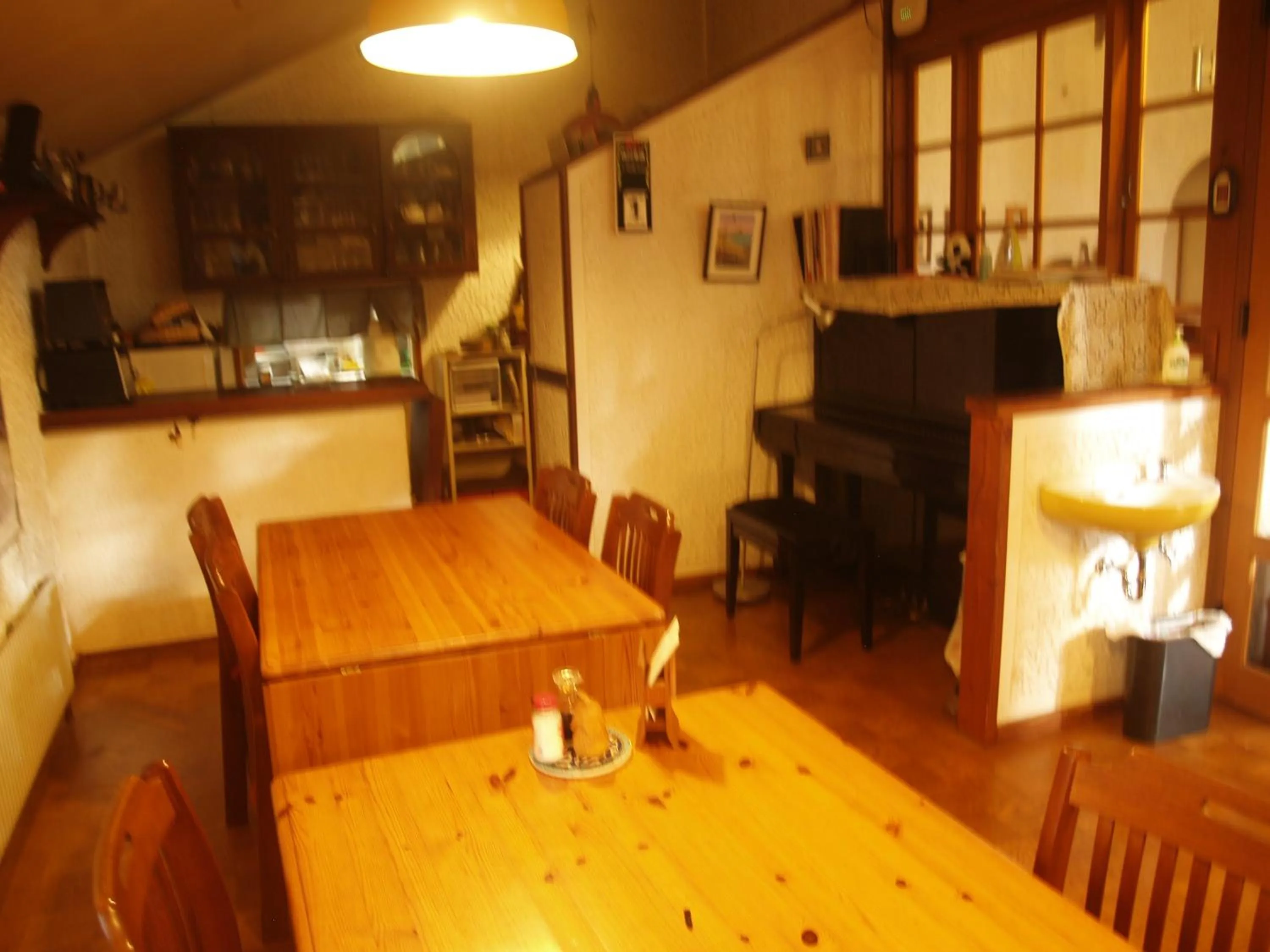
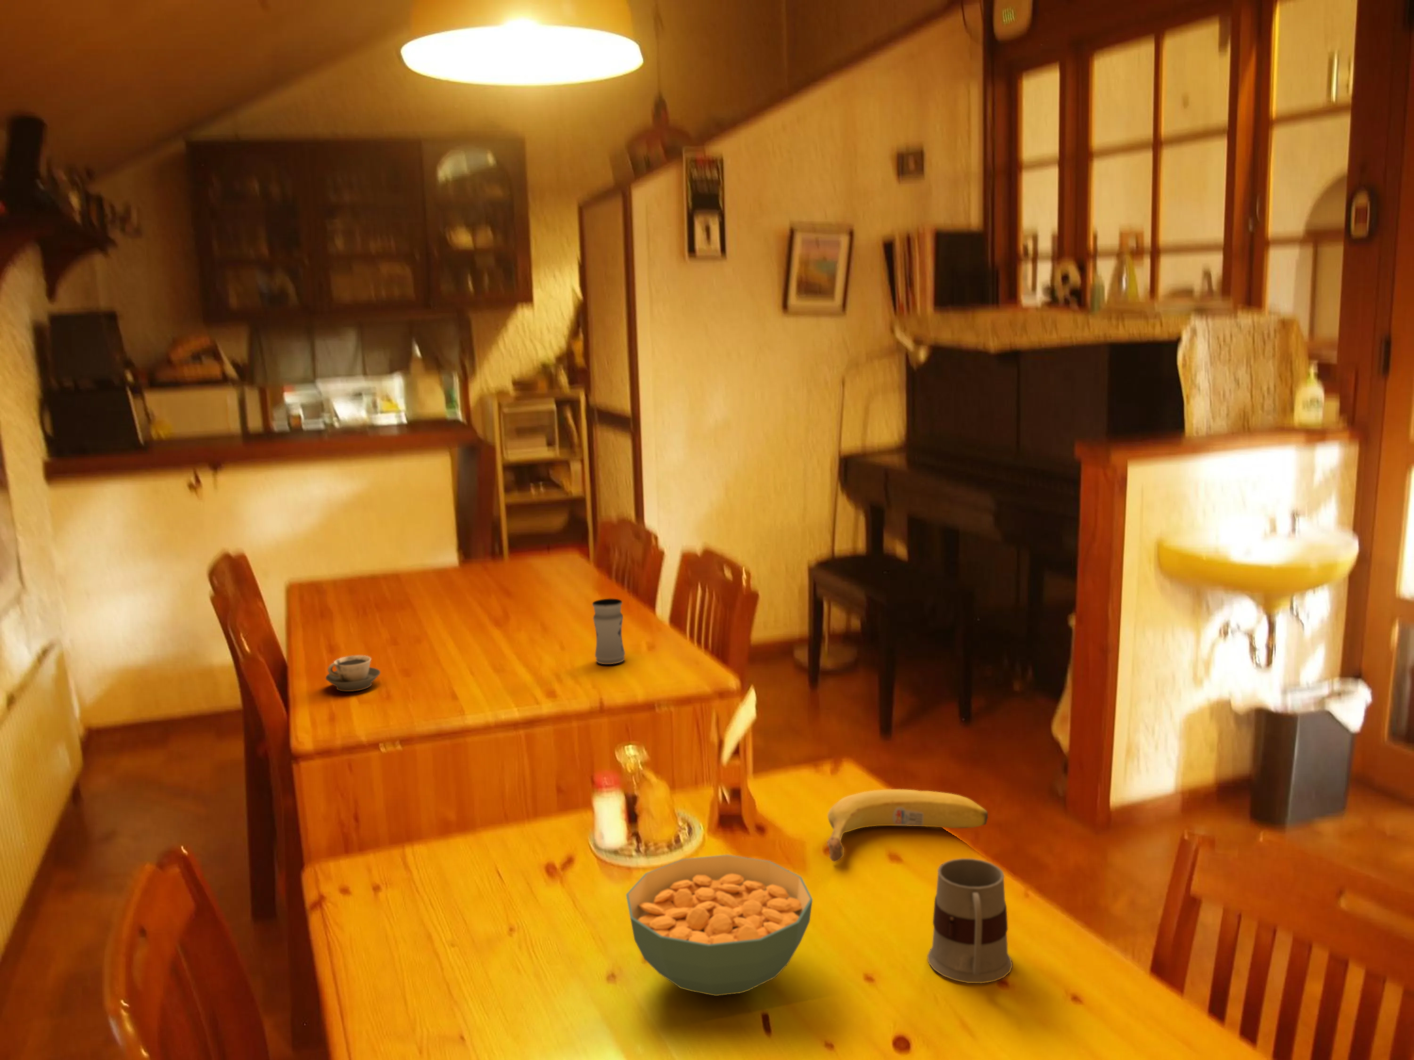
+ jar (609, 631)
+ cereal bowl (719, 939)
+ fruit (893, 824)
+ mug (971, 924)
+ cup (353, 674)
